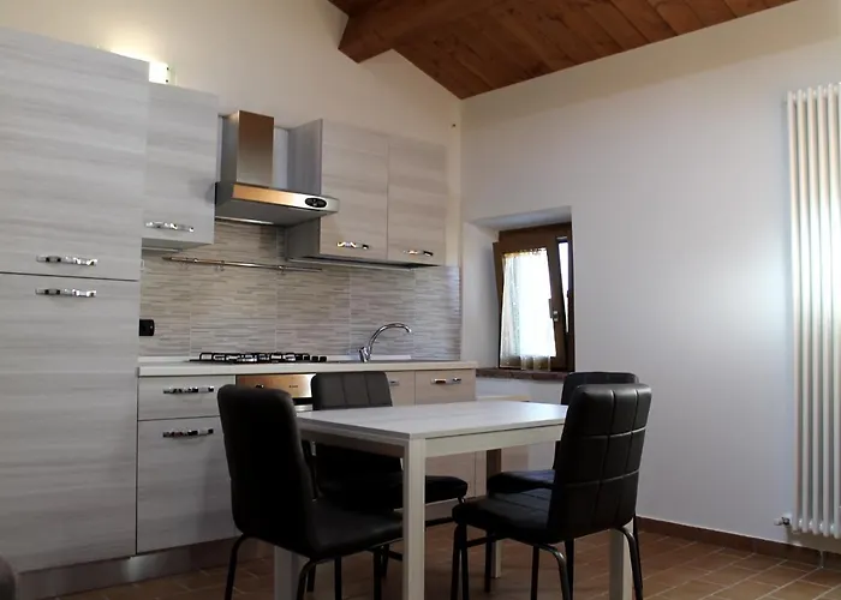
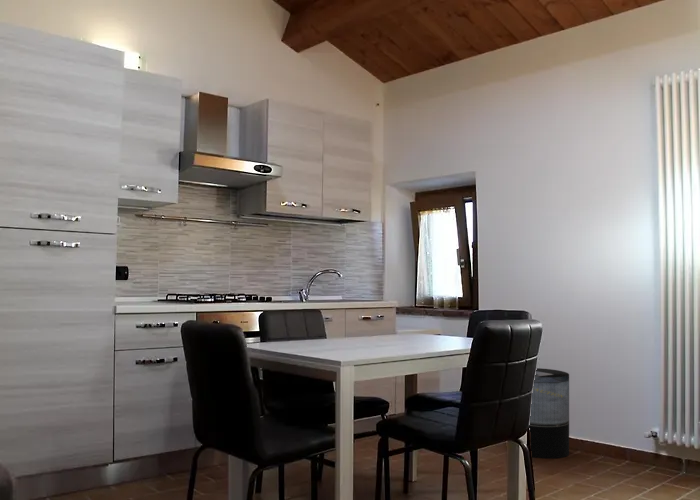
+ trash can (538, 411)
